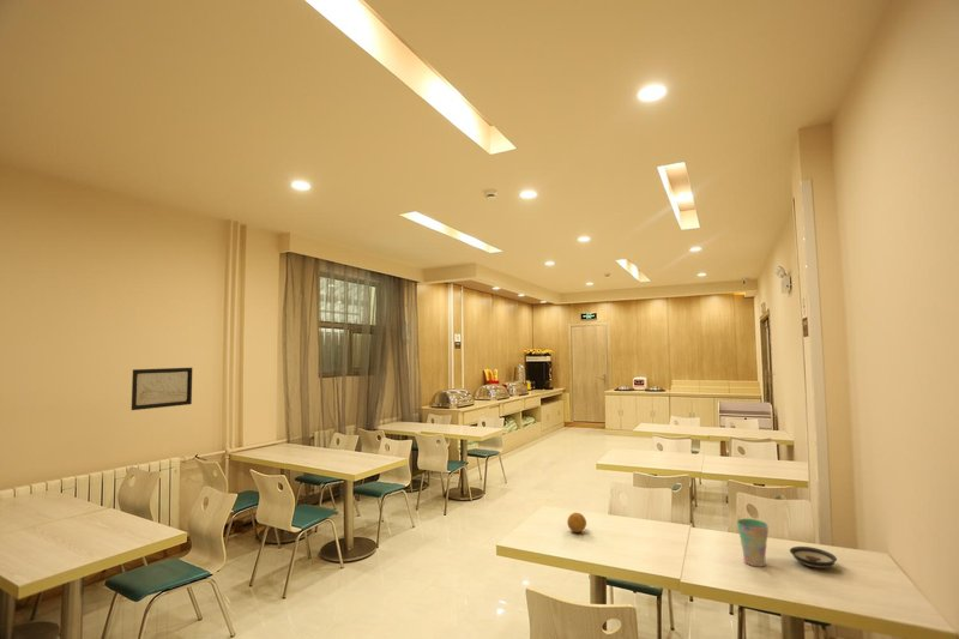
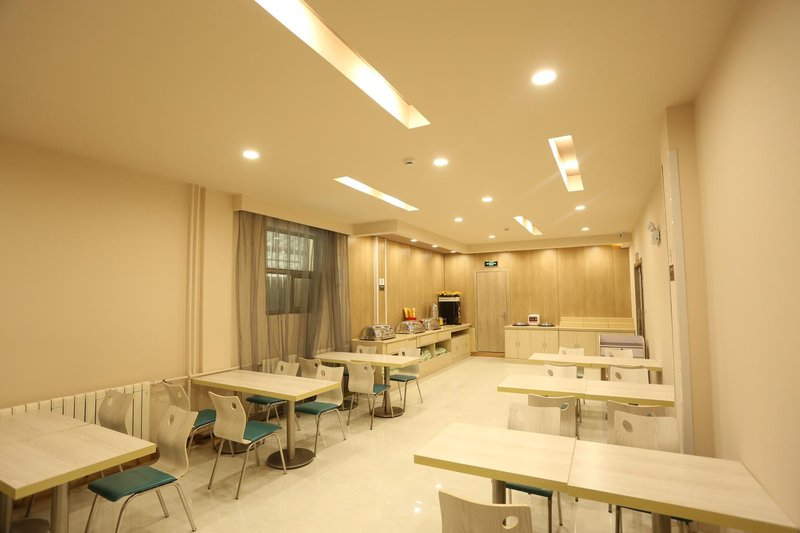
- wall art (163, 387)
- fruit (577, 522)
- cup (753, 542)
- saucer (813, 559)
